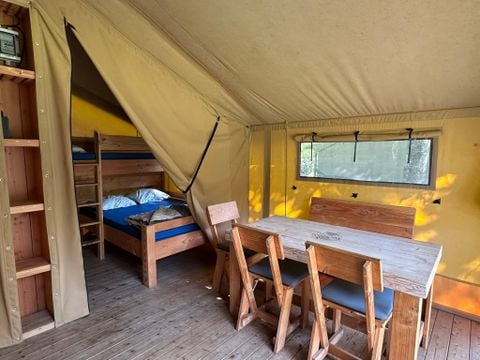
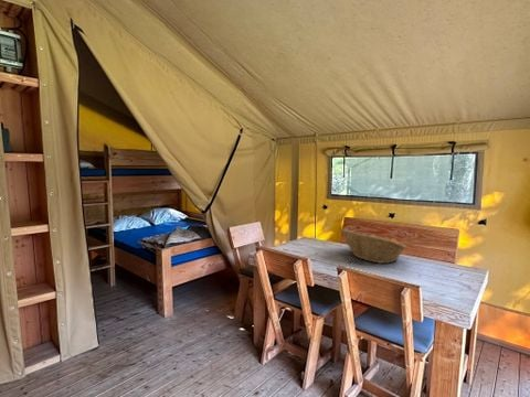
+ fruit basket (371, 243)
